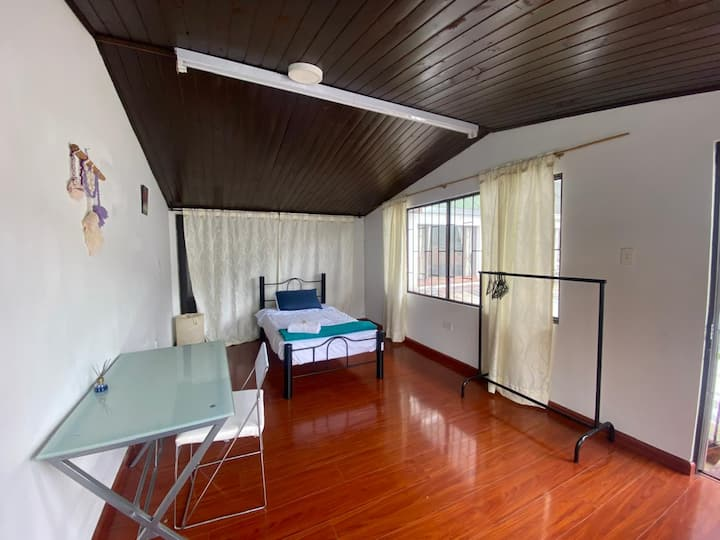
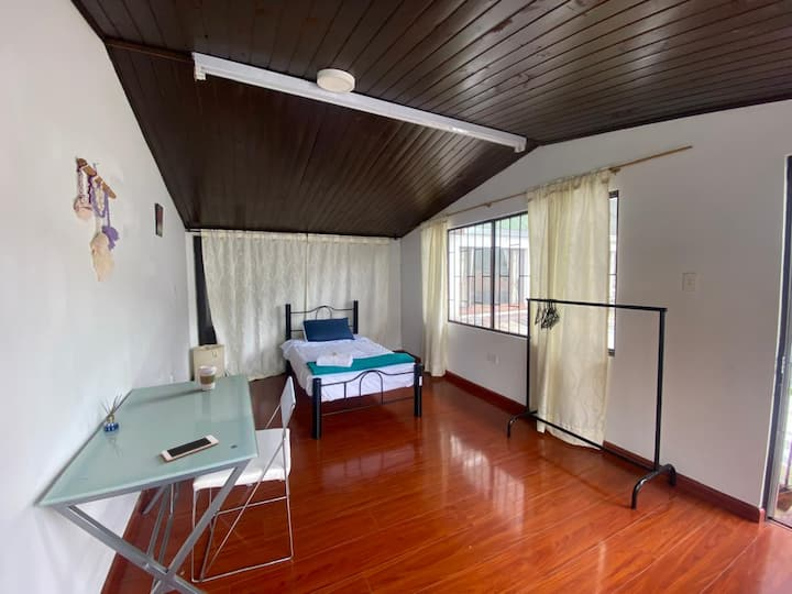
+ cell phone (190, 447)
+ coffee cup (207, 377)
